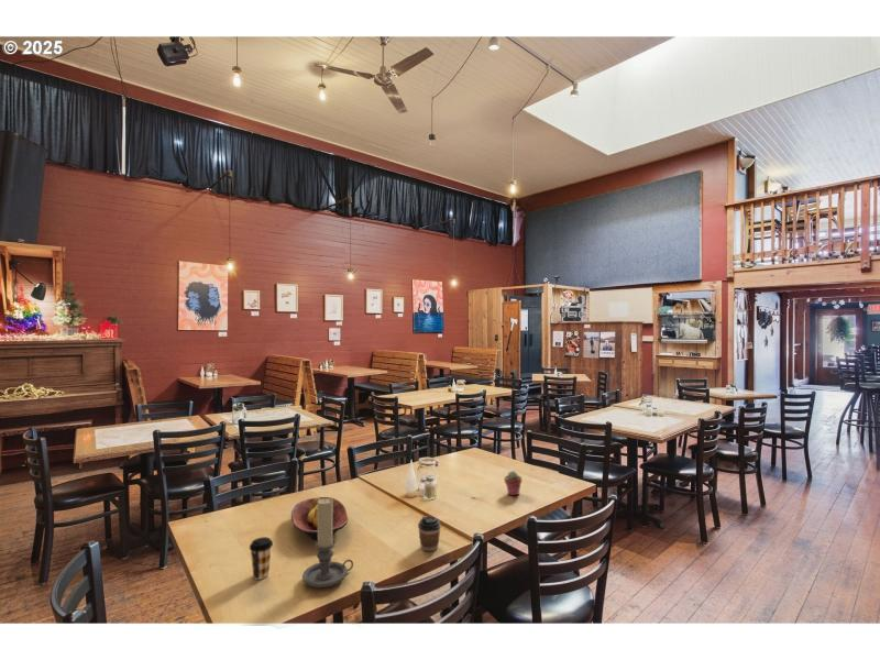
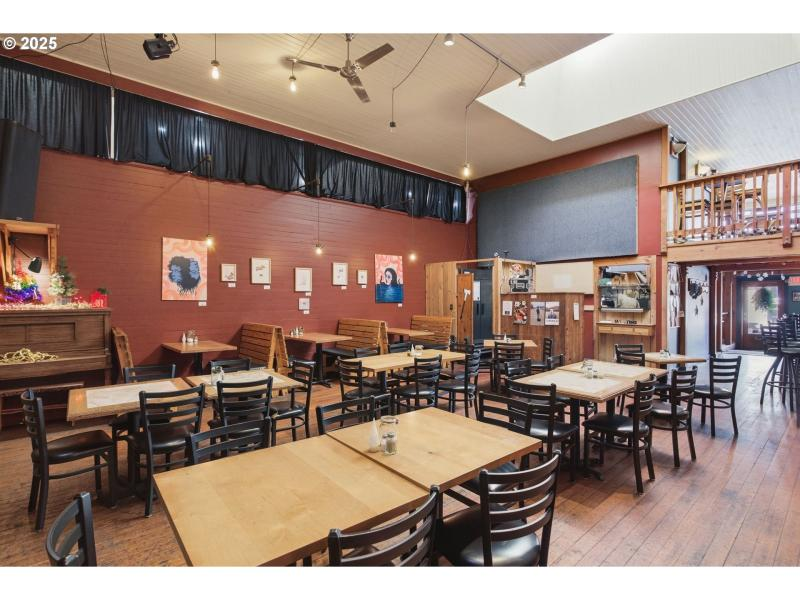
- potted succulent (513, 482)
- coffee cup (429, 531)
- candle holder (329, 538)
- fruit bowl (317, 514)
- coffee cup (261, 558)
